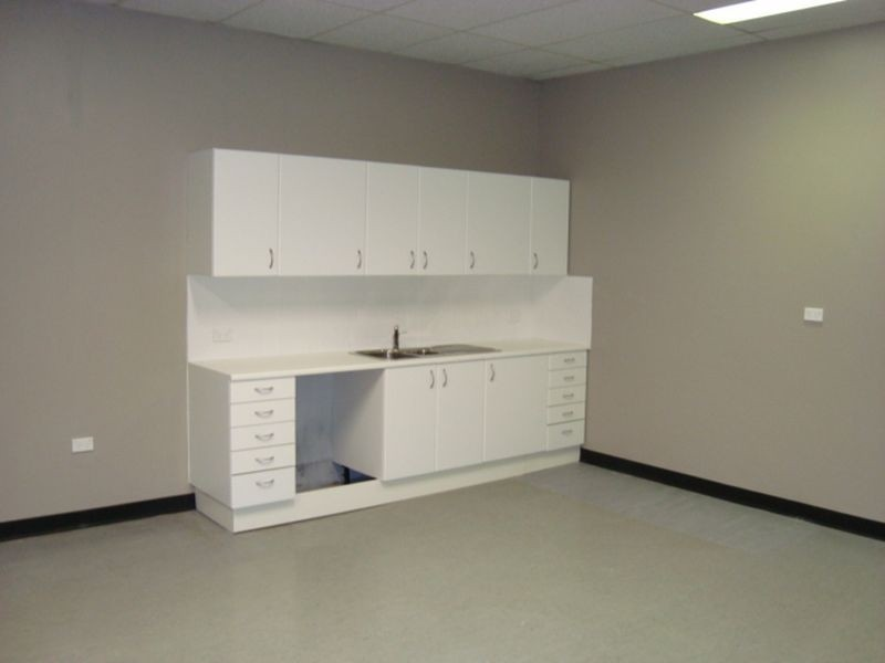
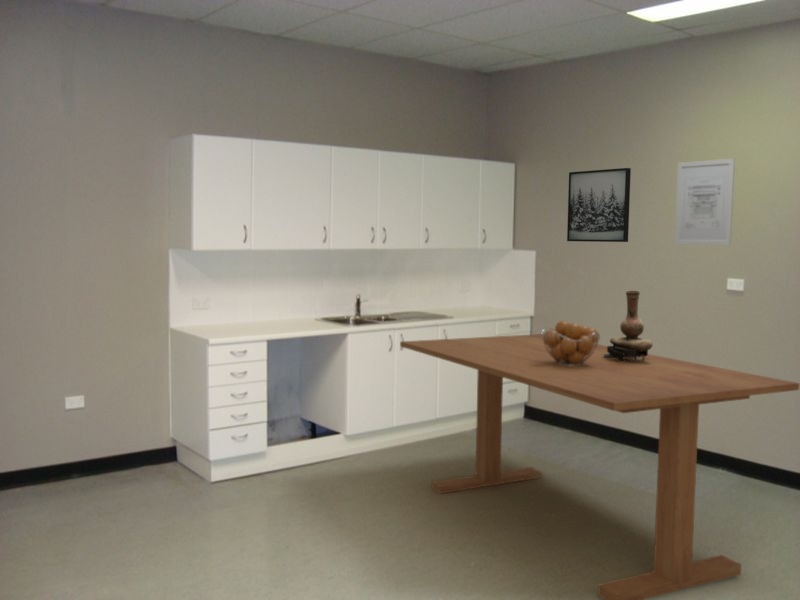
+ wall art (703, 203)
+ wall art (597, 206)
+ fruit basket (570, 342)
+ vase (628, 324)
+ dining table (540, 471)
